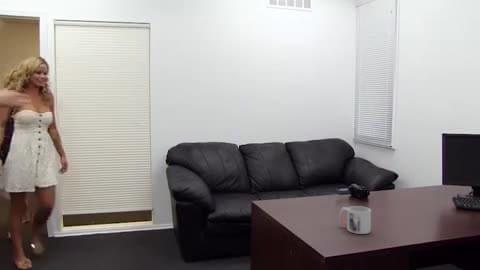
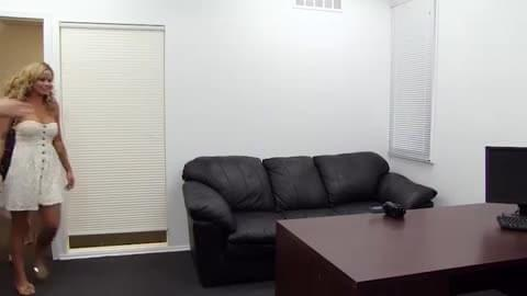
- mug (354, 218)
